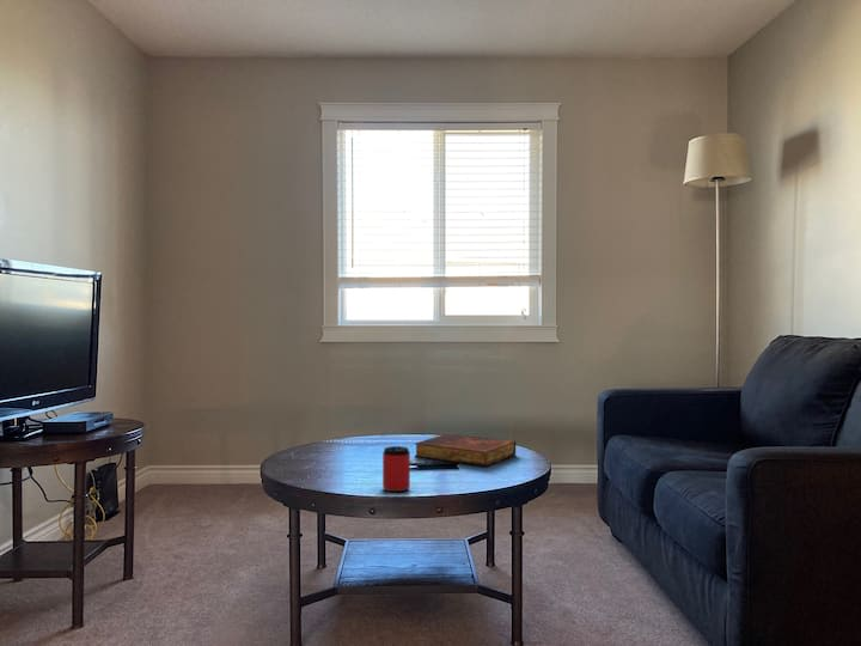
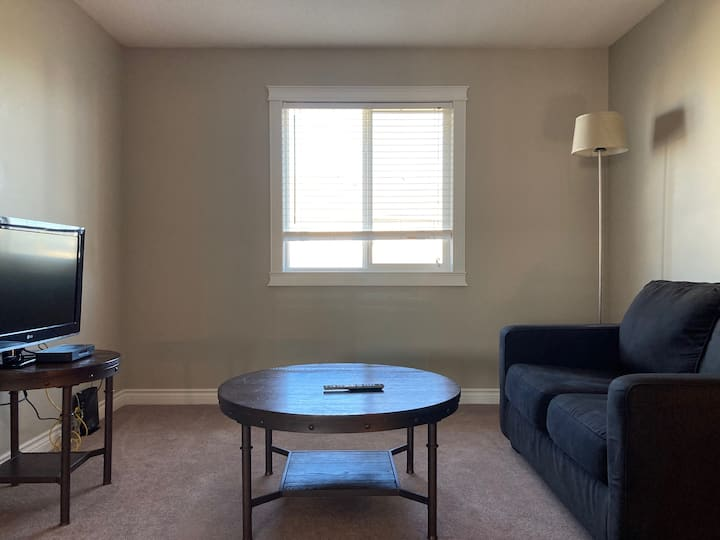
- book (465, 449)
- can (396, 468)
